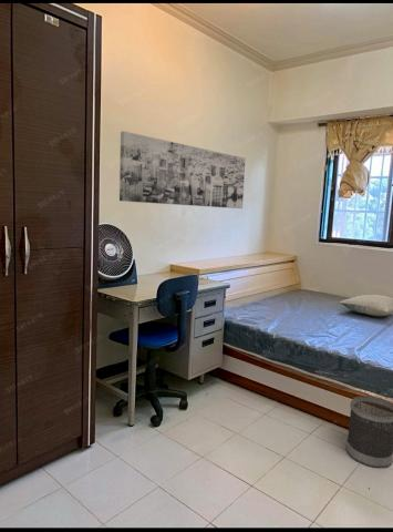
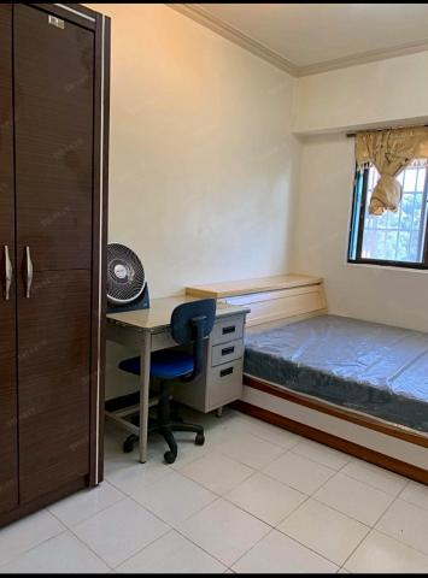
- wall art (190, 176)
- pillow (371, 304)
- wastebasket (372, 430)
